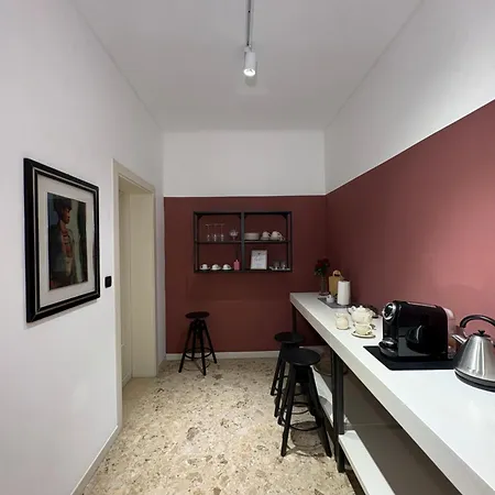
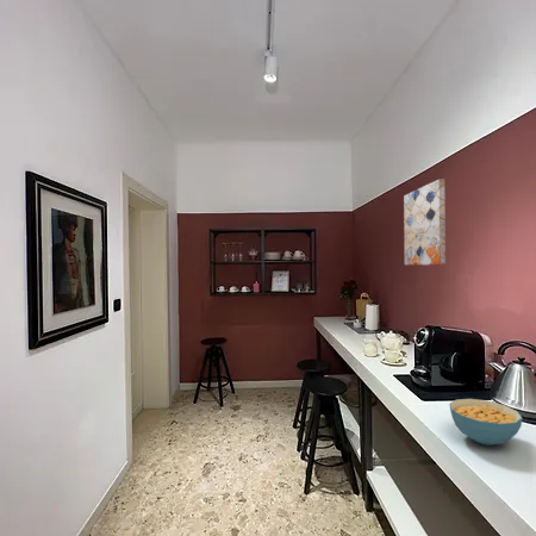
+ wall art (422, 226)
+ cereal bowl (484, 425)
